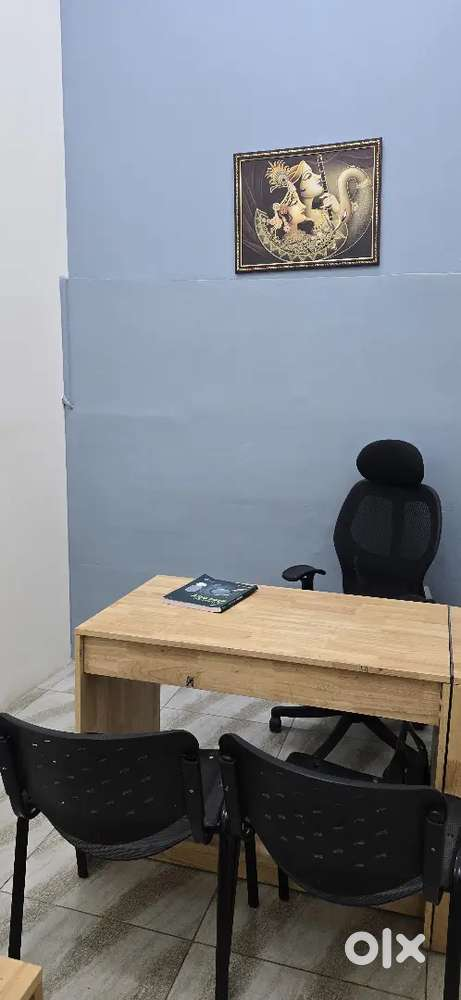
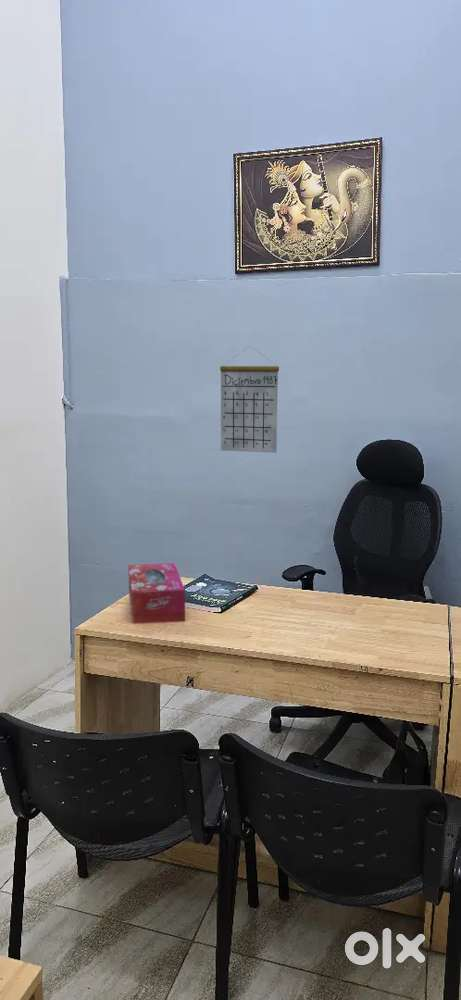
+ calendar (249, 399)
+ tissue box (155, 592)
